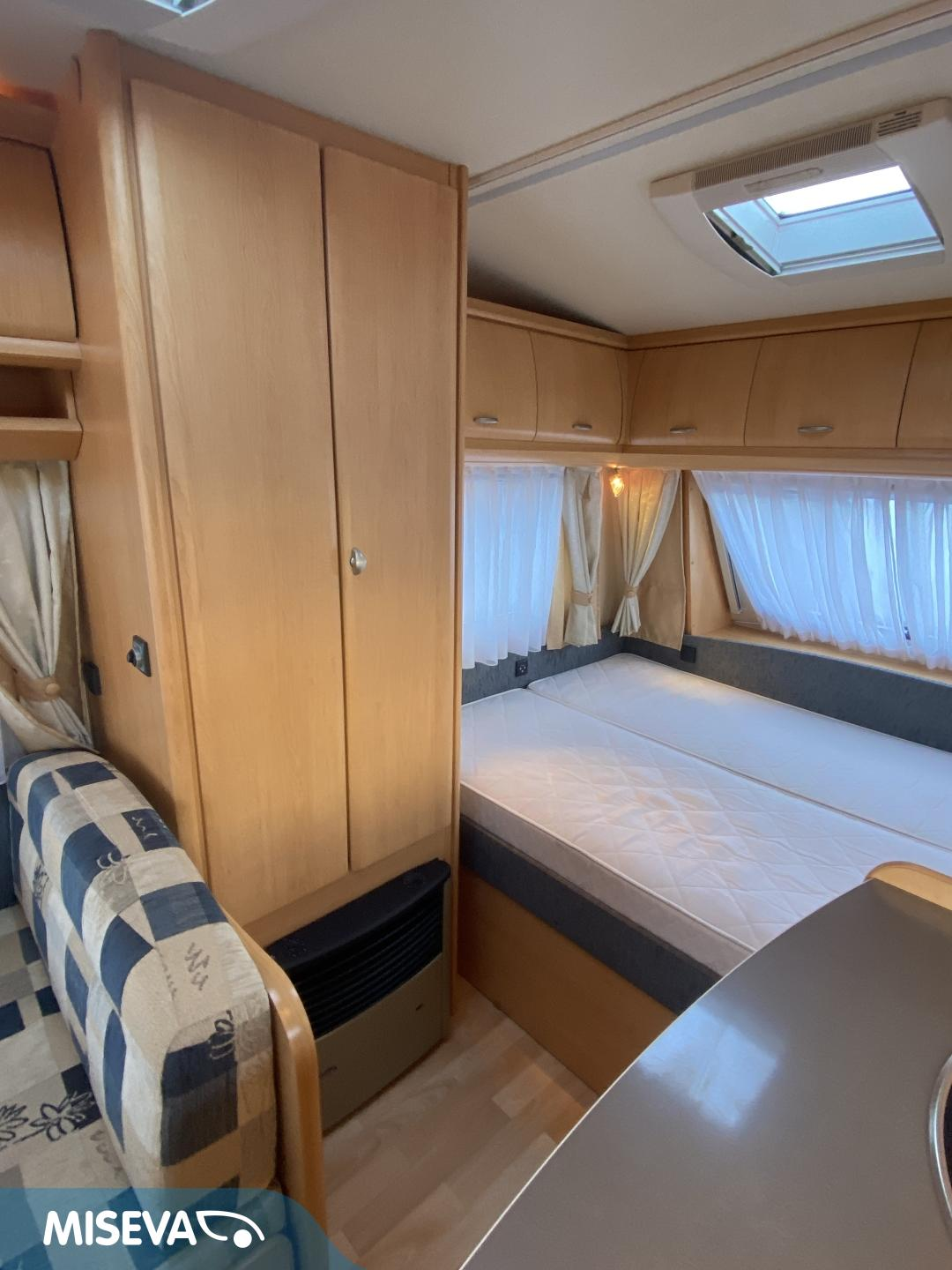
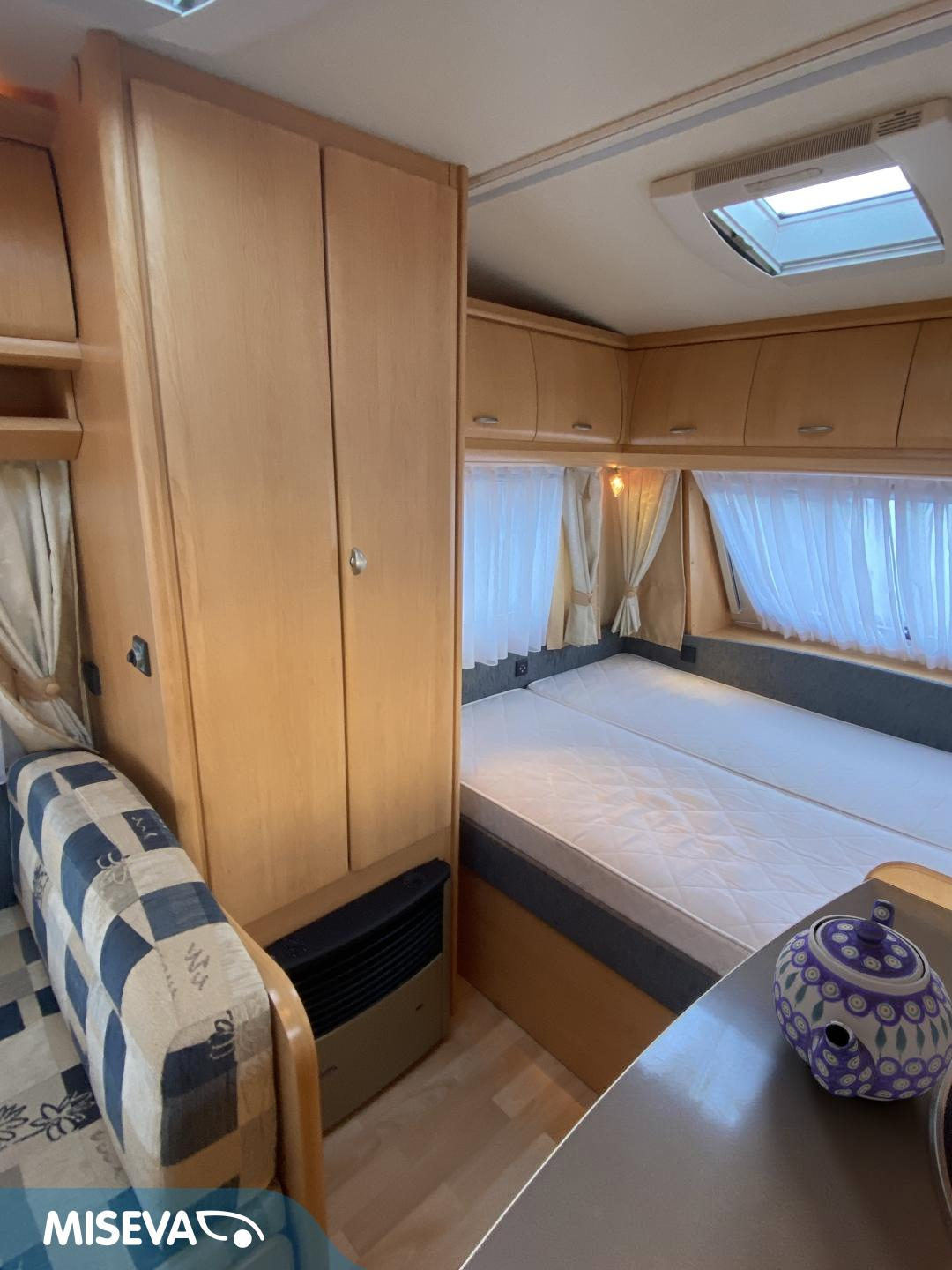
+ teapot (861, 991)
